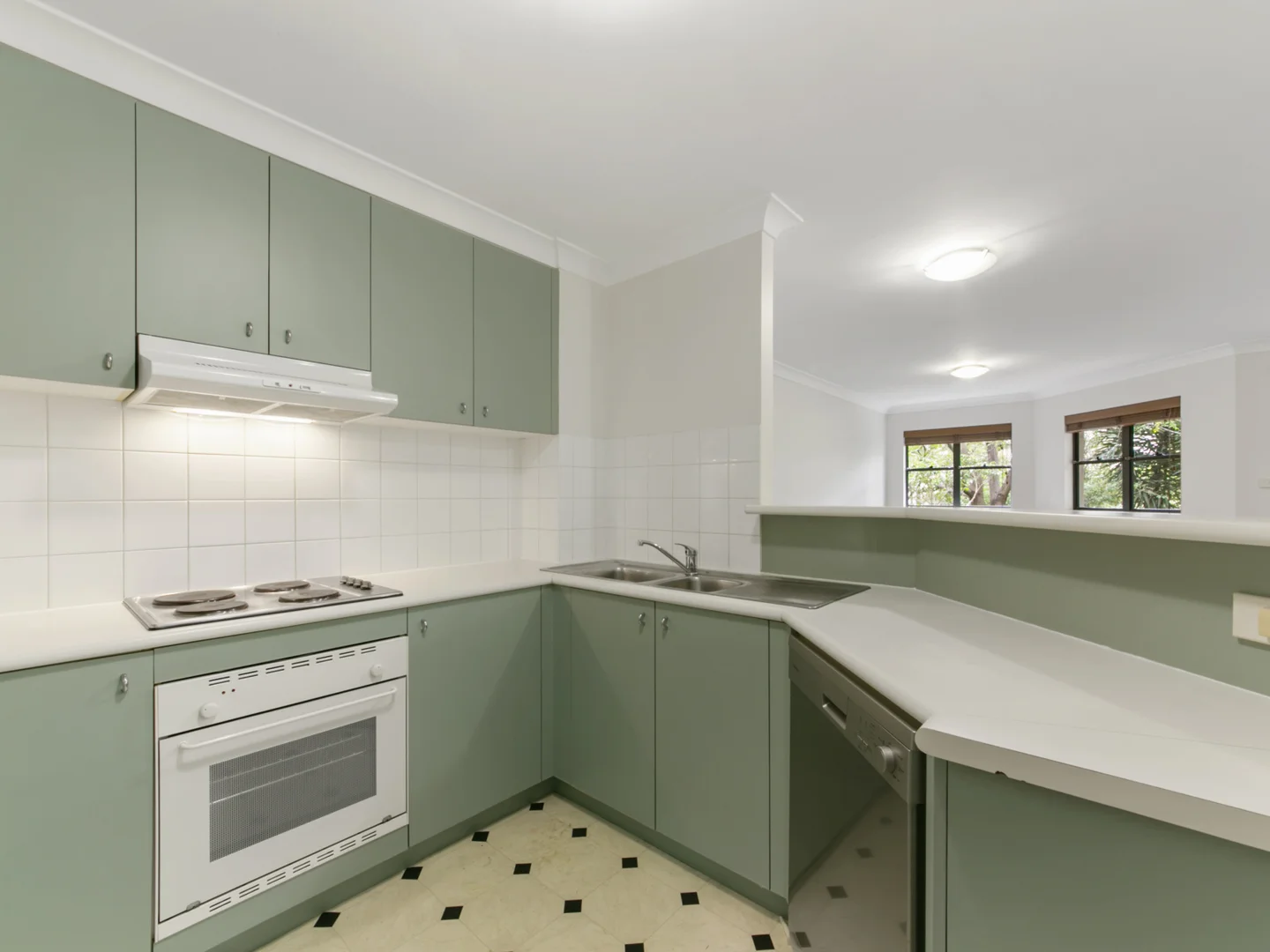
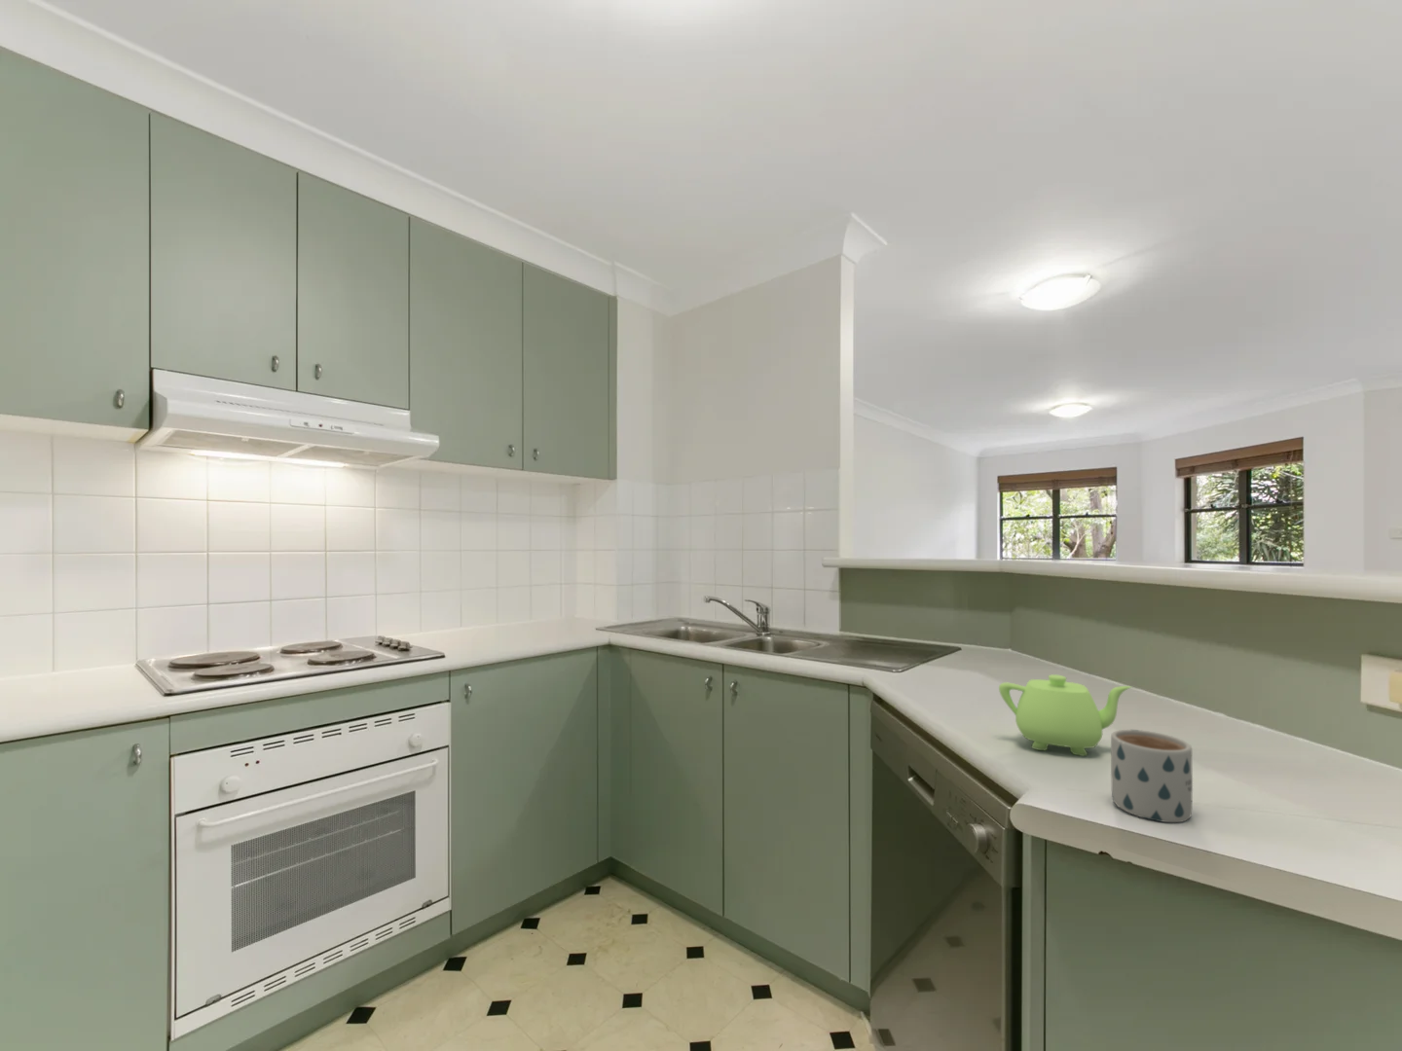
+ teapot (1062, 710)
+ mug (1150, 769)
